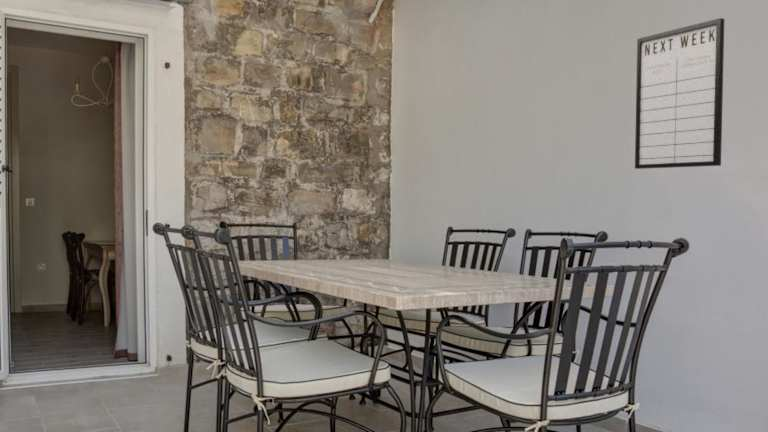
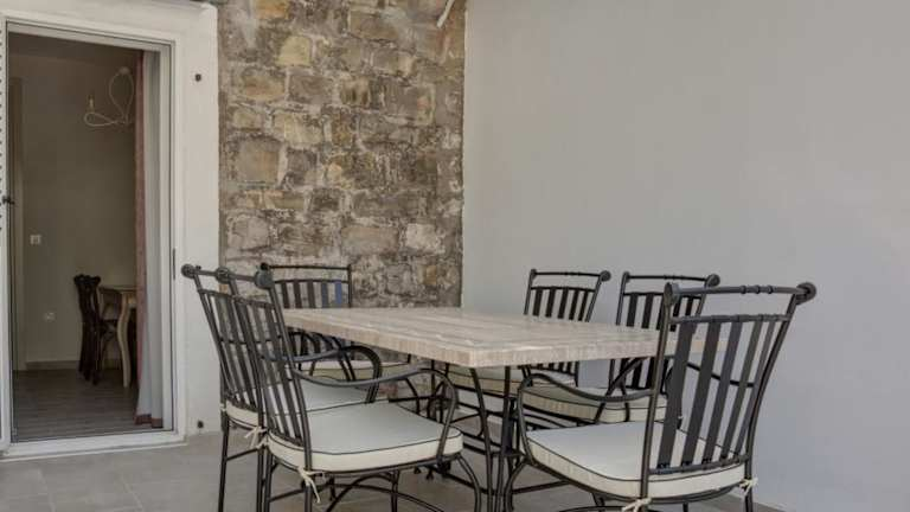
- writing board (676, 98)
